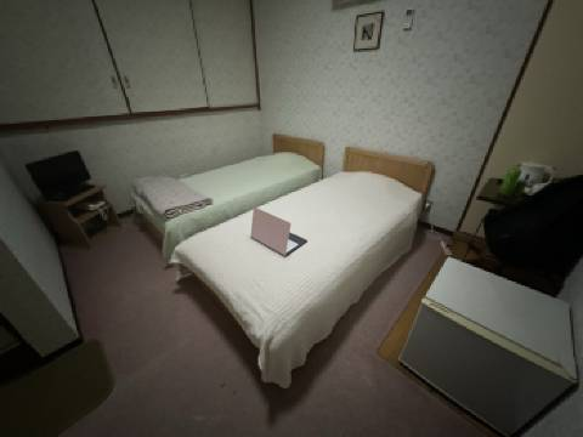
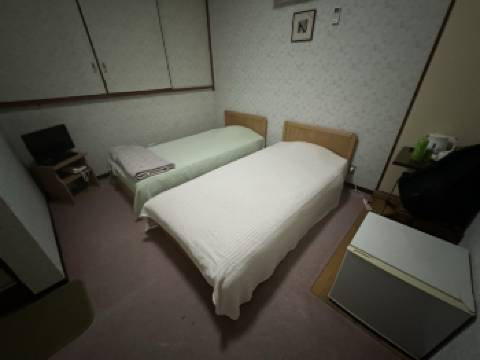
- laptop (277, 225)
